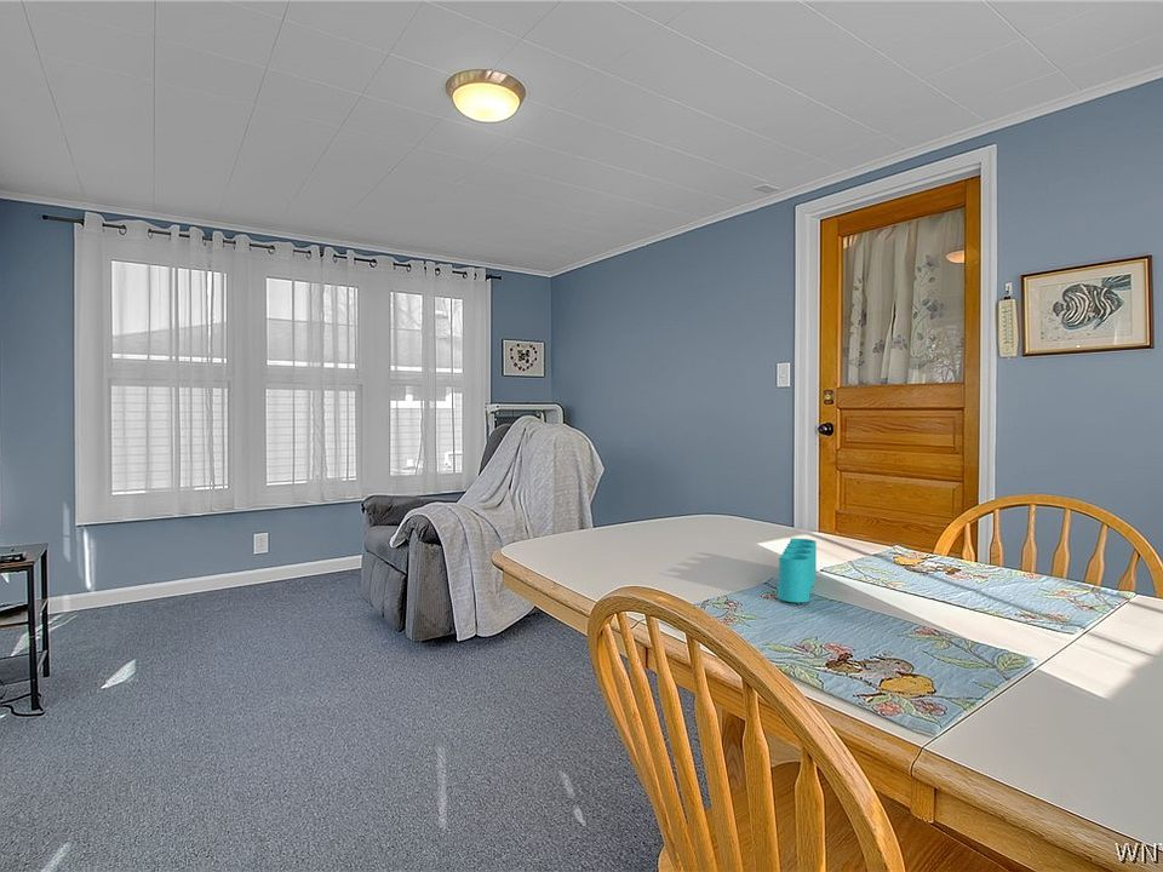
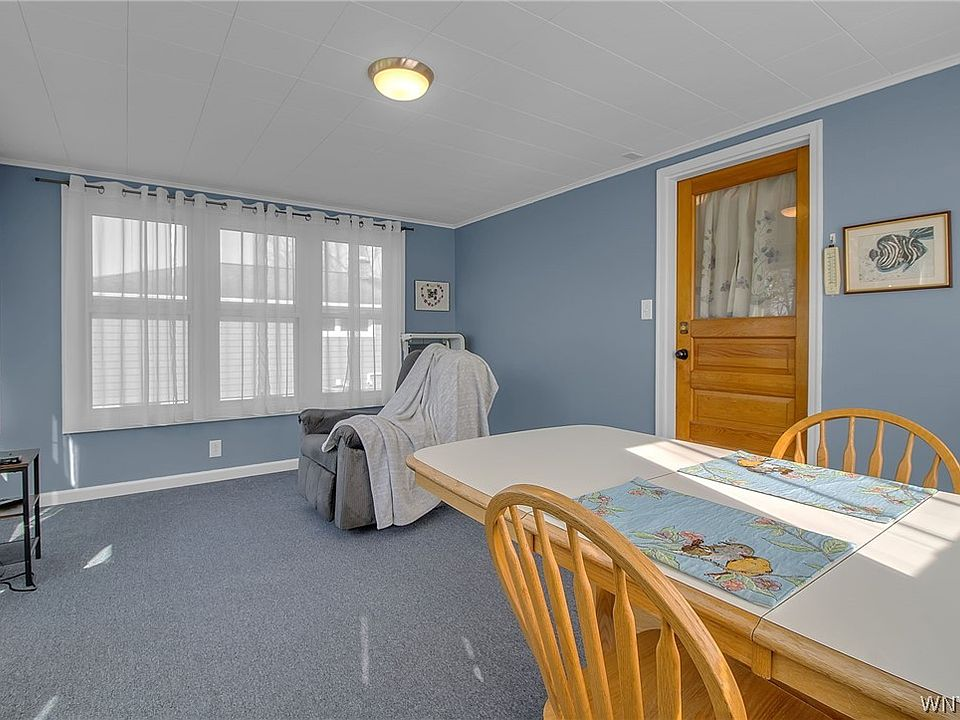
- pen holder (797, 567)
